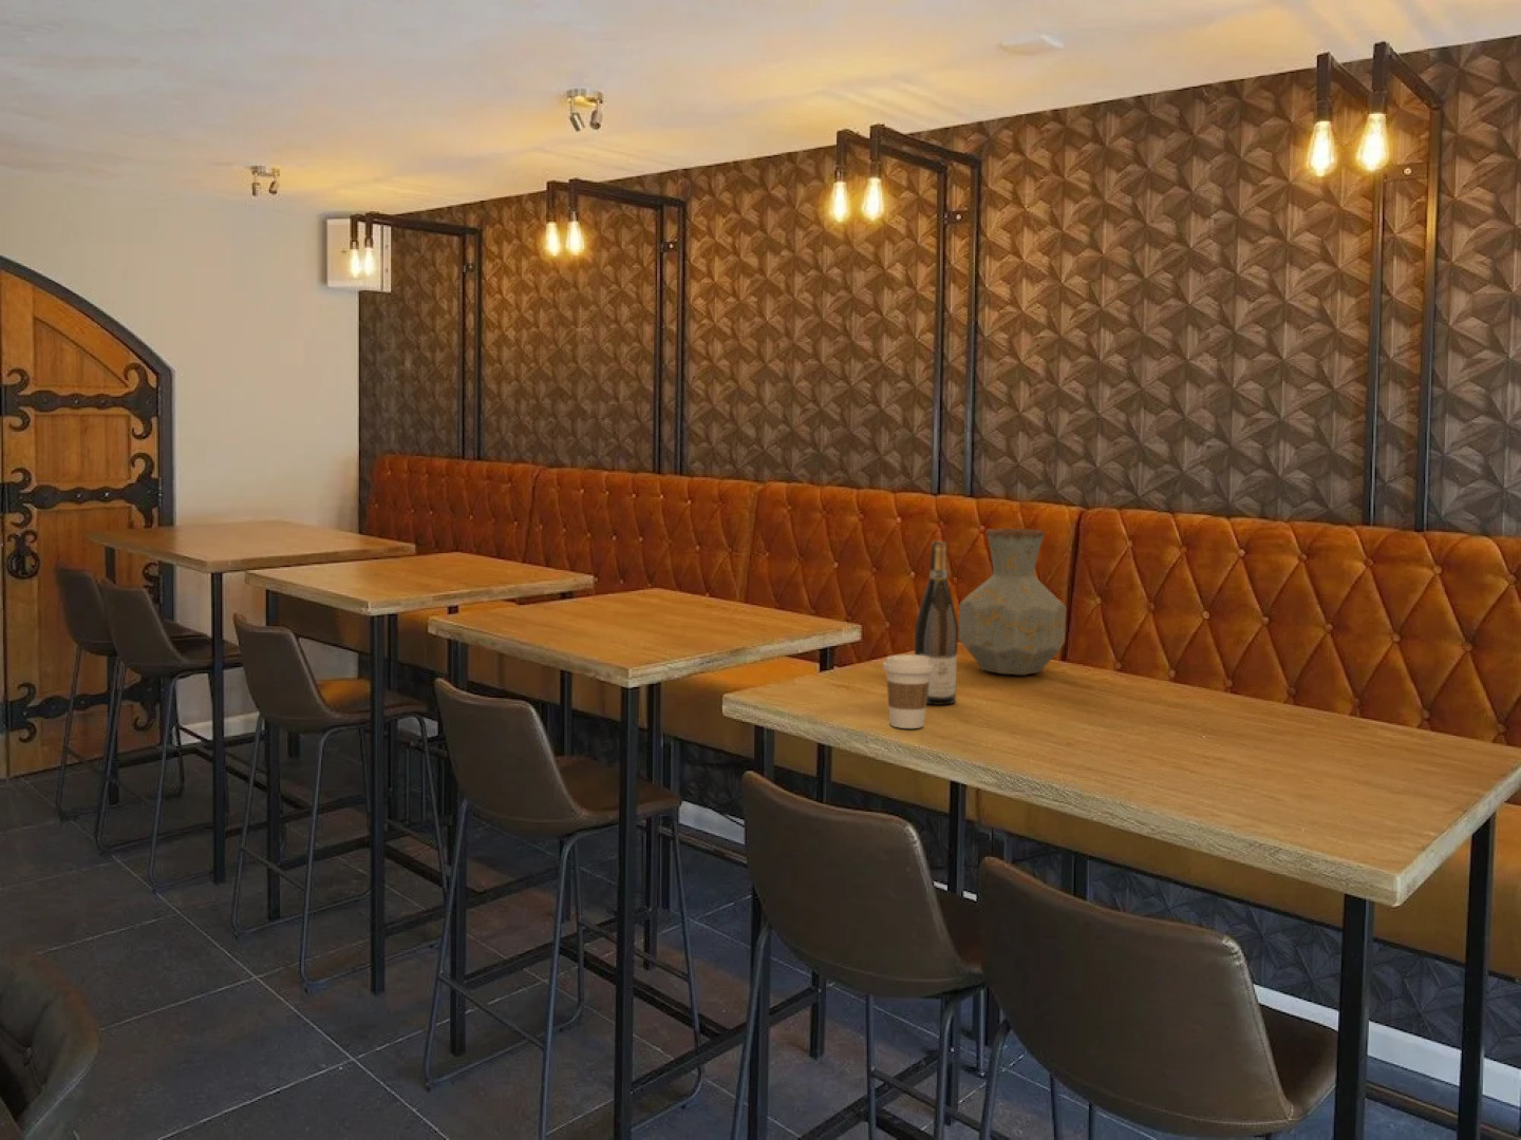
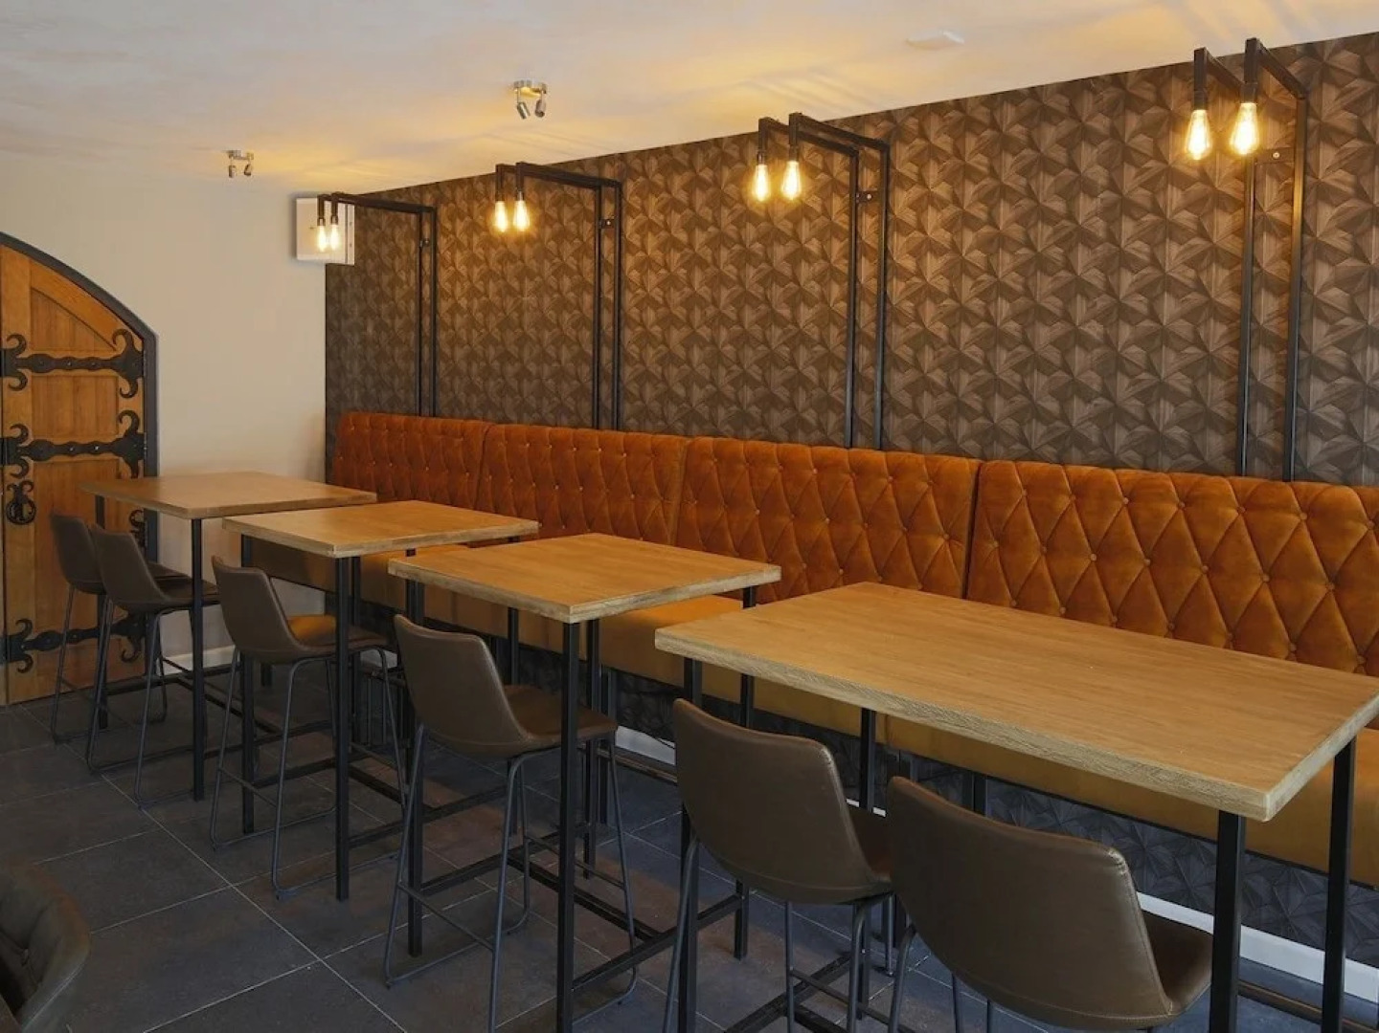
- vase (1012, 601)
- wine bottle (935, 620)
- coffee cup (908, 690)
